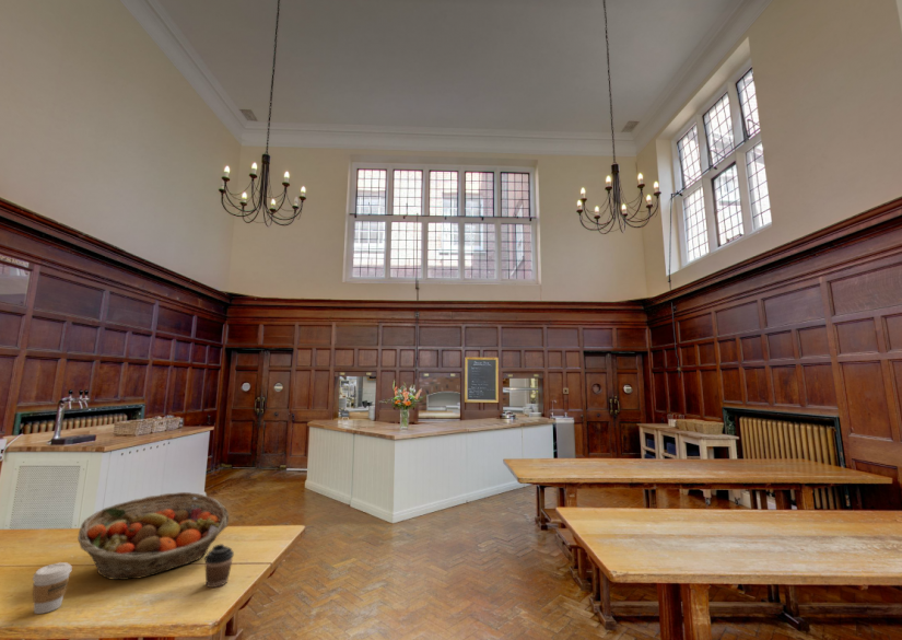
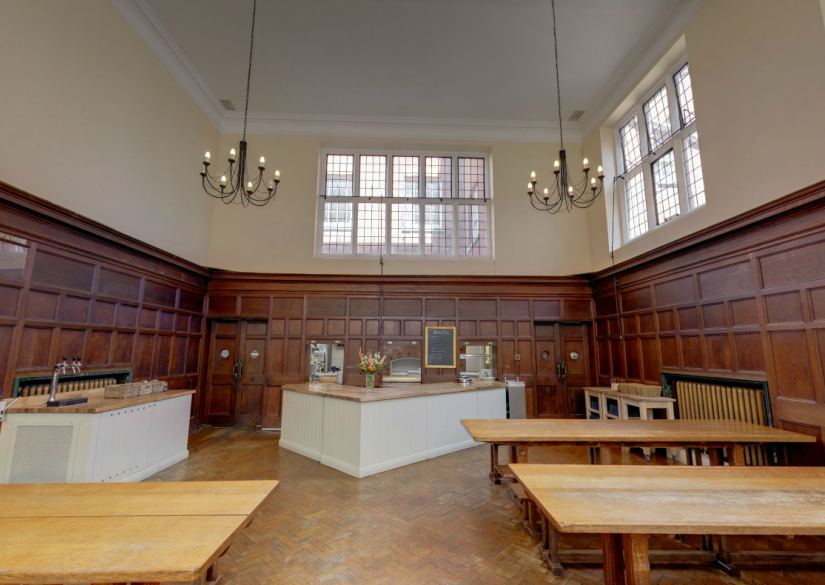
- fruit basket (159, 532)
- coffee cup (219, 565)
- coffee cup (50, 587)
